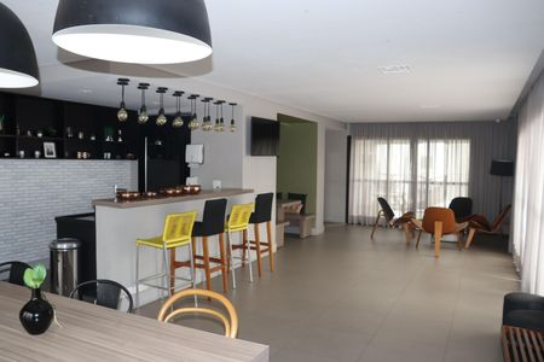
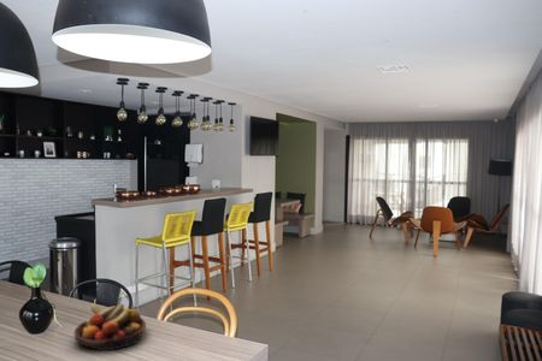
+ fruit bowl (110, 324)
